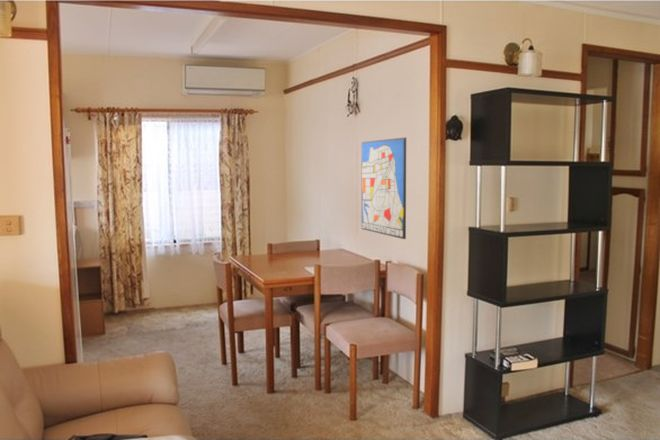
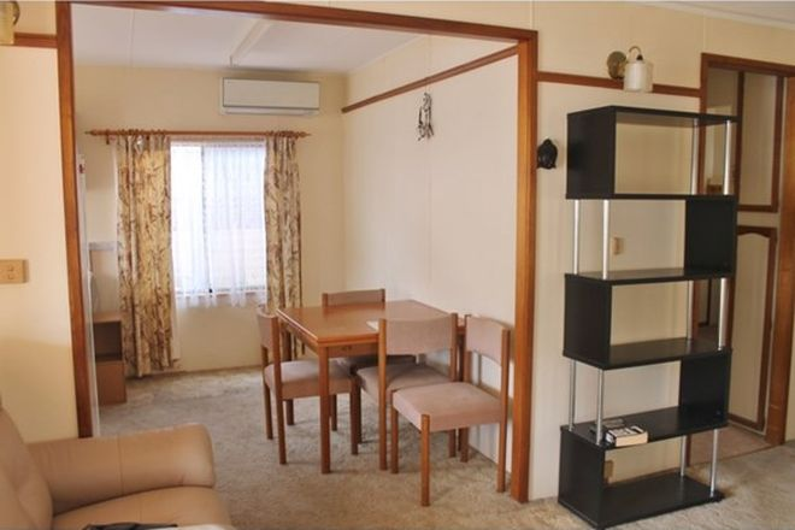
- wall art (381, 187)
